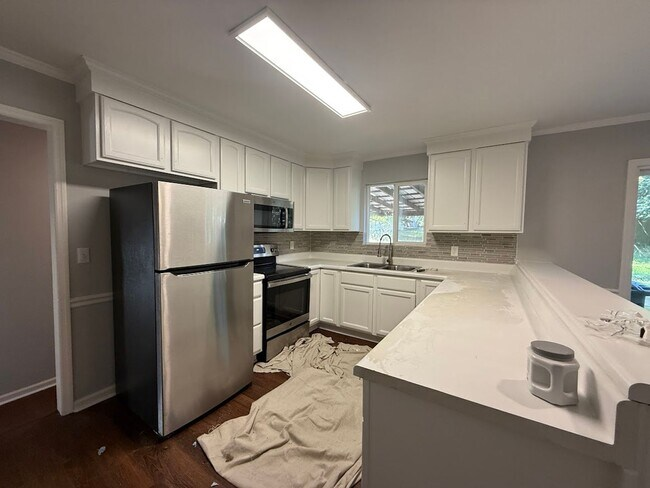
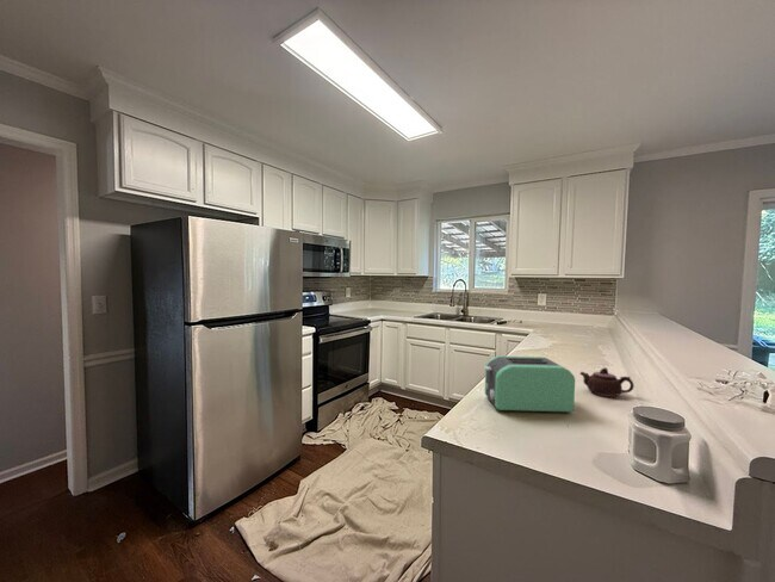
+ teapot (606, 380)
+ toaster (527, 382)
